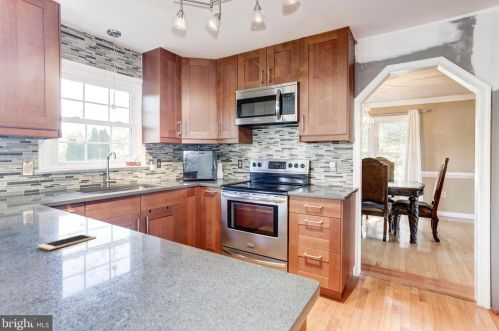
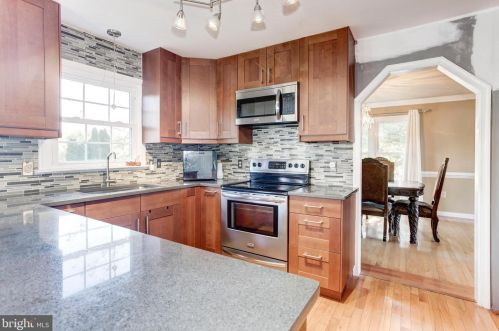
- cell phone (68, 241)
